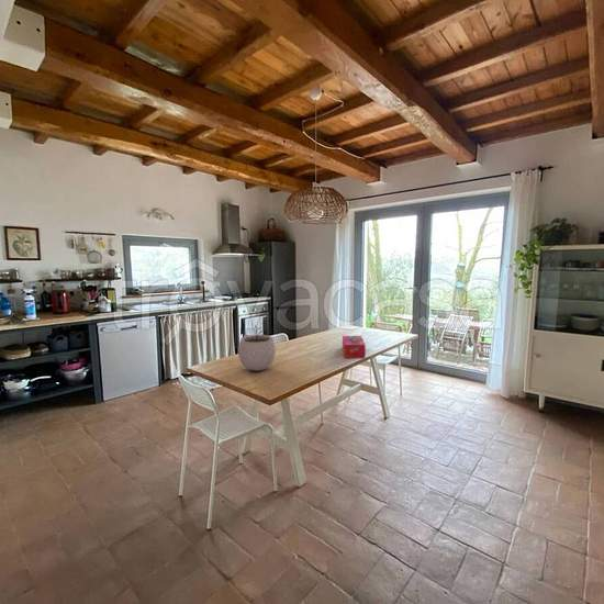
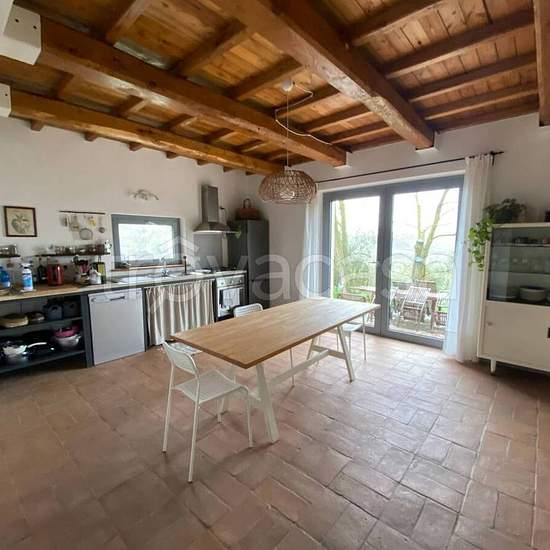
- plant pot (257, 346)
- tissue box (353, 346)
